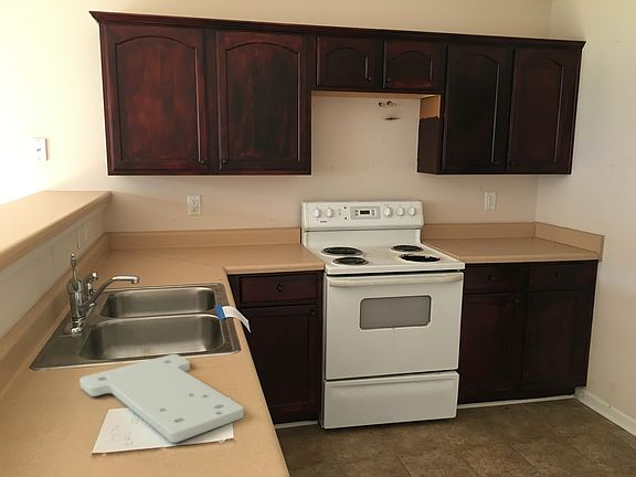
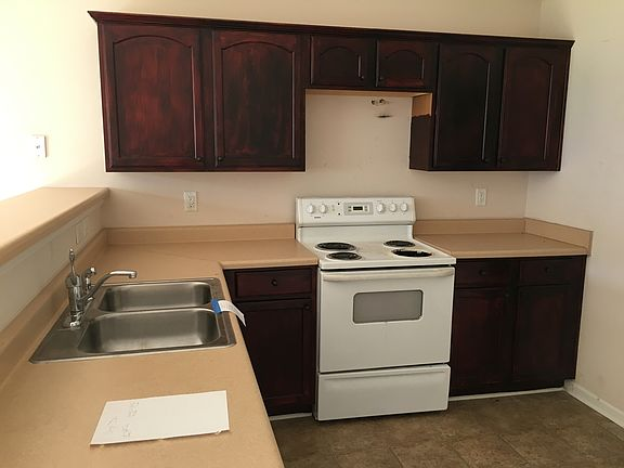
- cutting board (166, 393)
